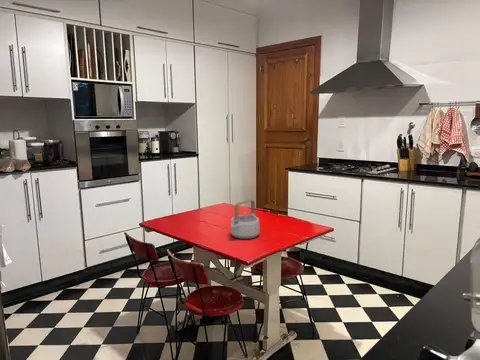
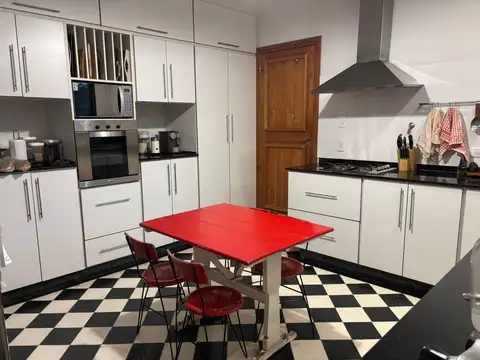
- teapot (243, 219)
